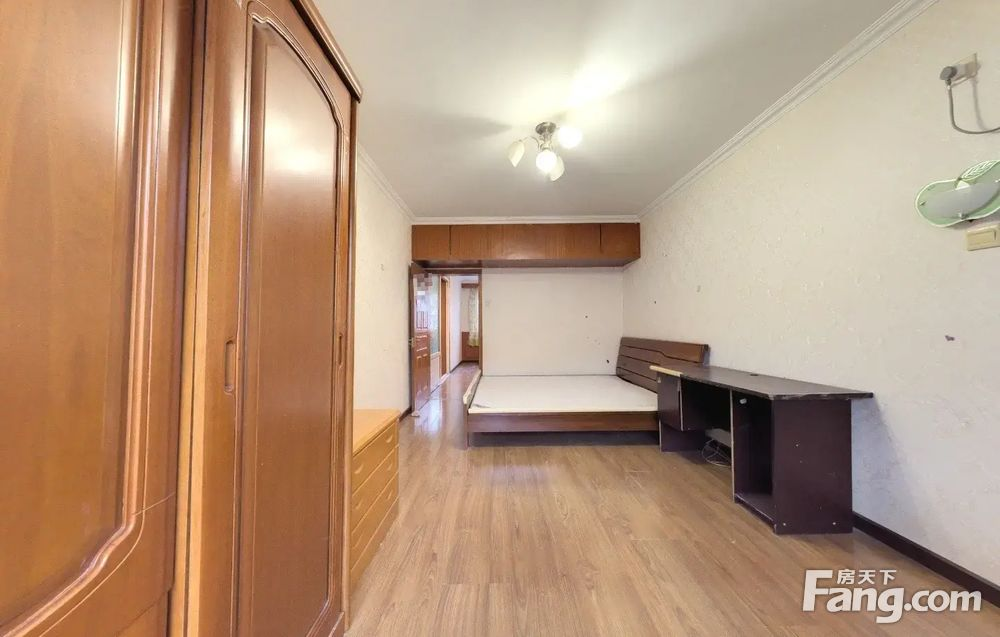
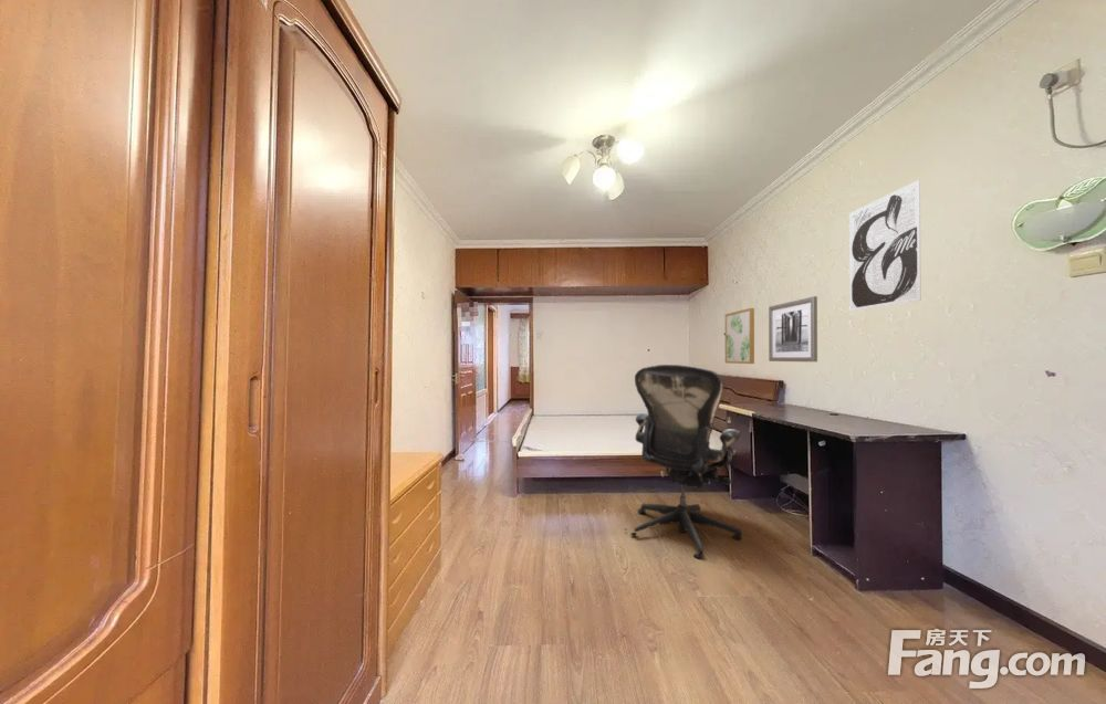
+ wall art (738, 337)
+ wall art (880, 252)
+ office chair (681, 446)
+ wall art (791, 332)
